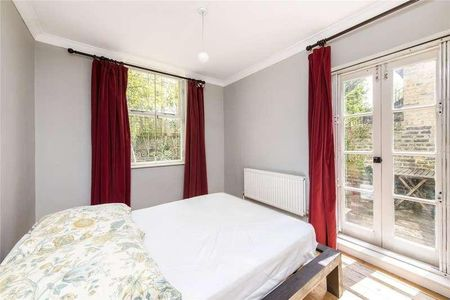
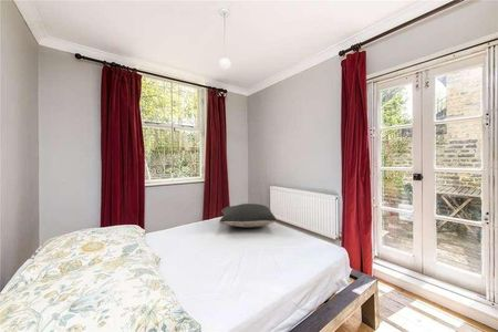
+ pillow (246, 214)
